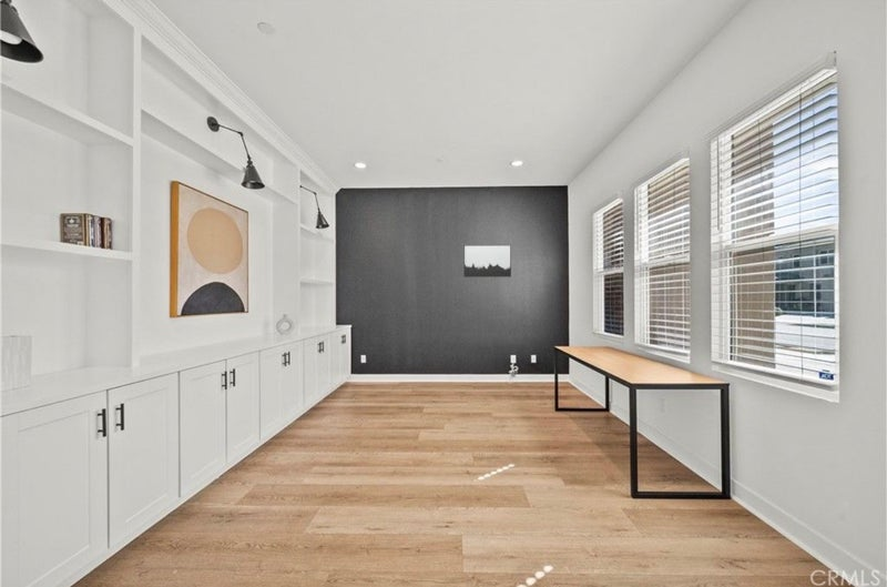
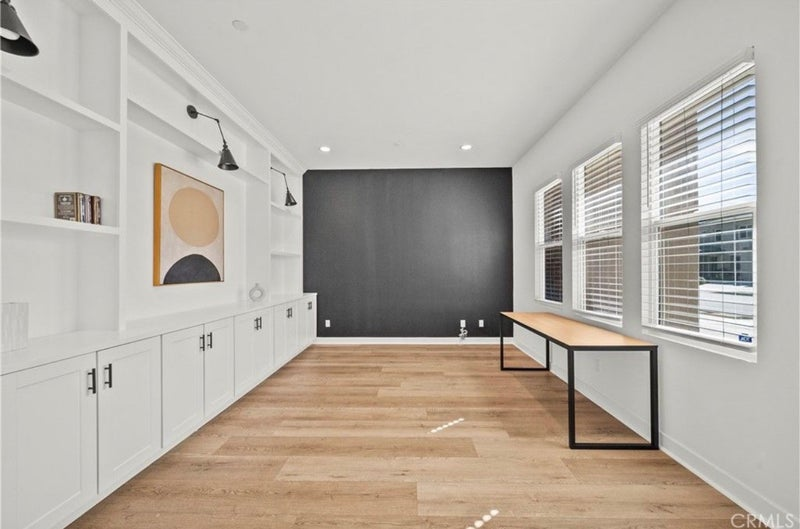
- wall art (487, 261)
